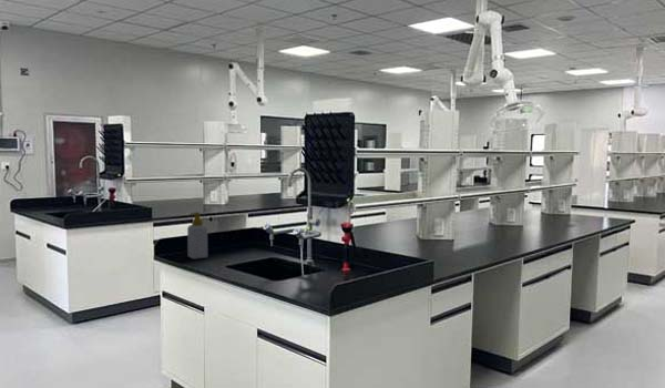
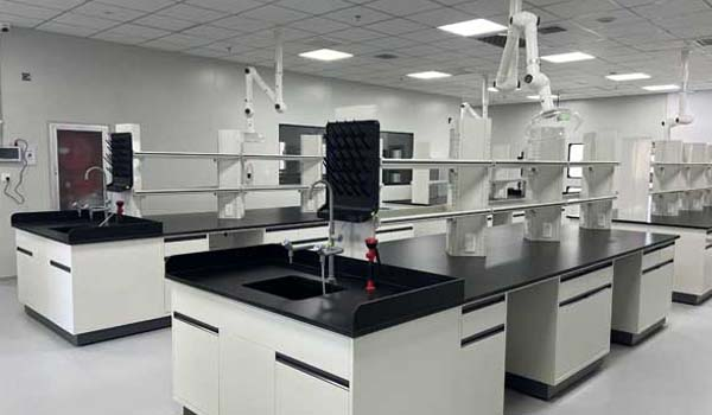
- soap bottle (197, 234)
